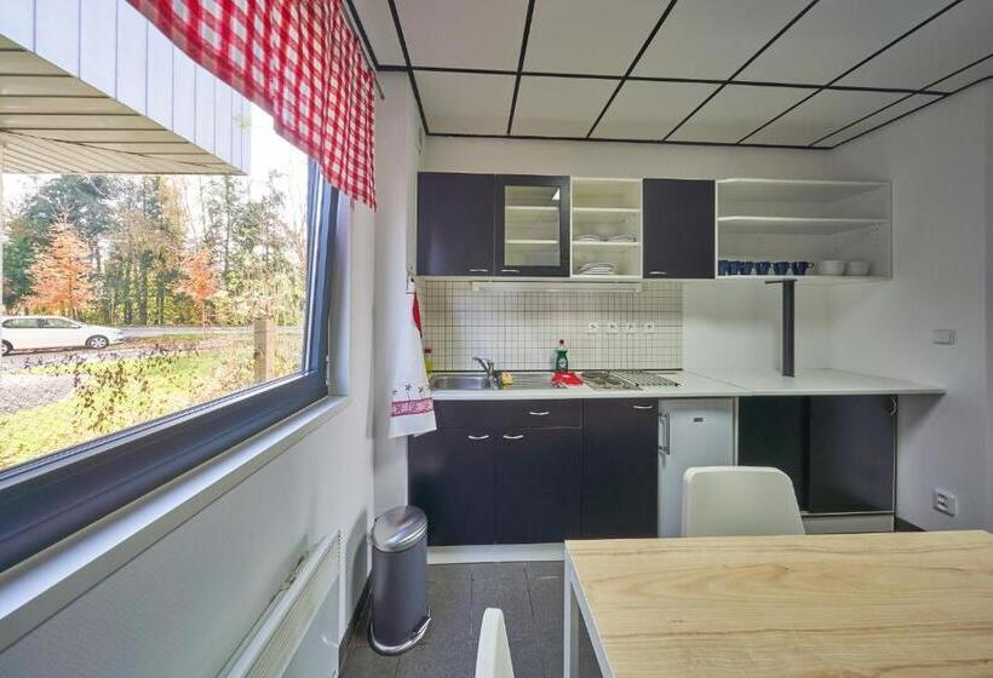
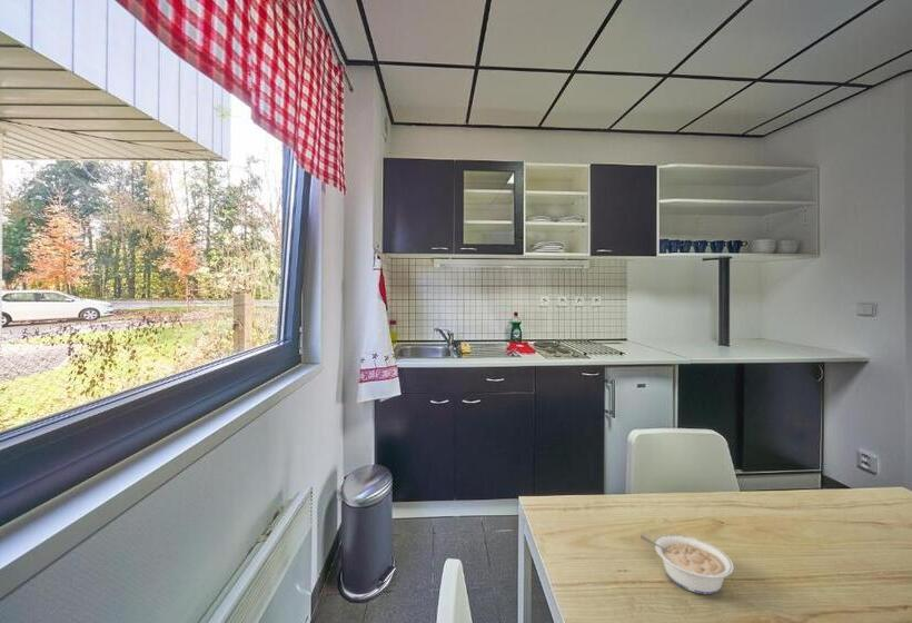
+ legume (690, 563)
